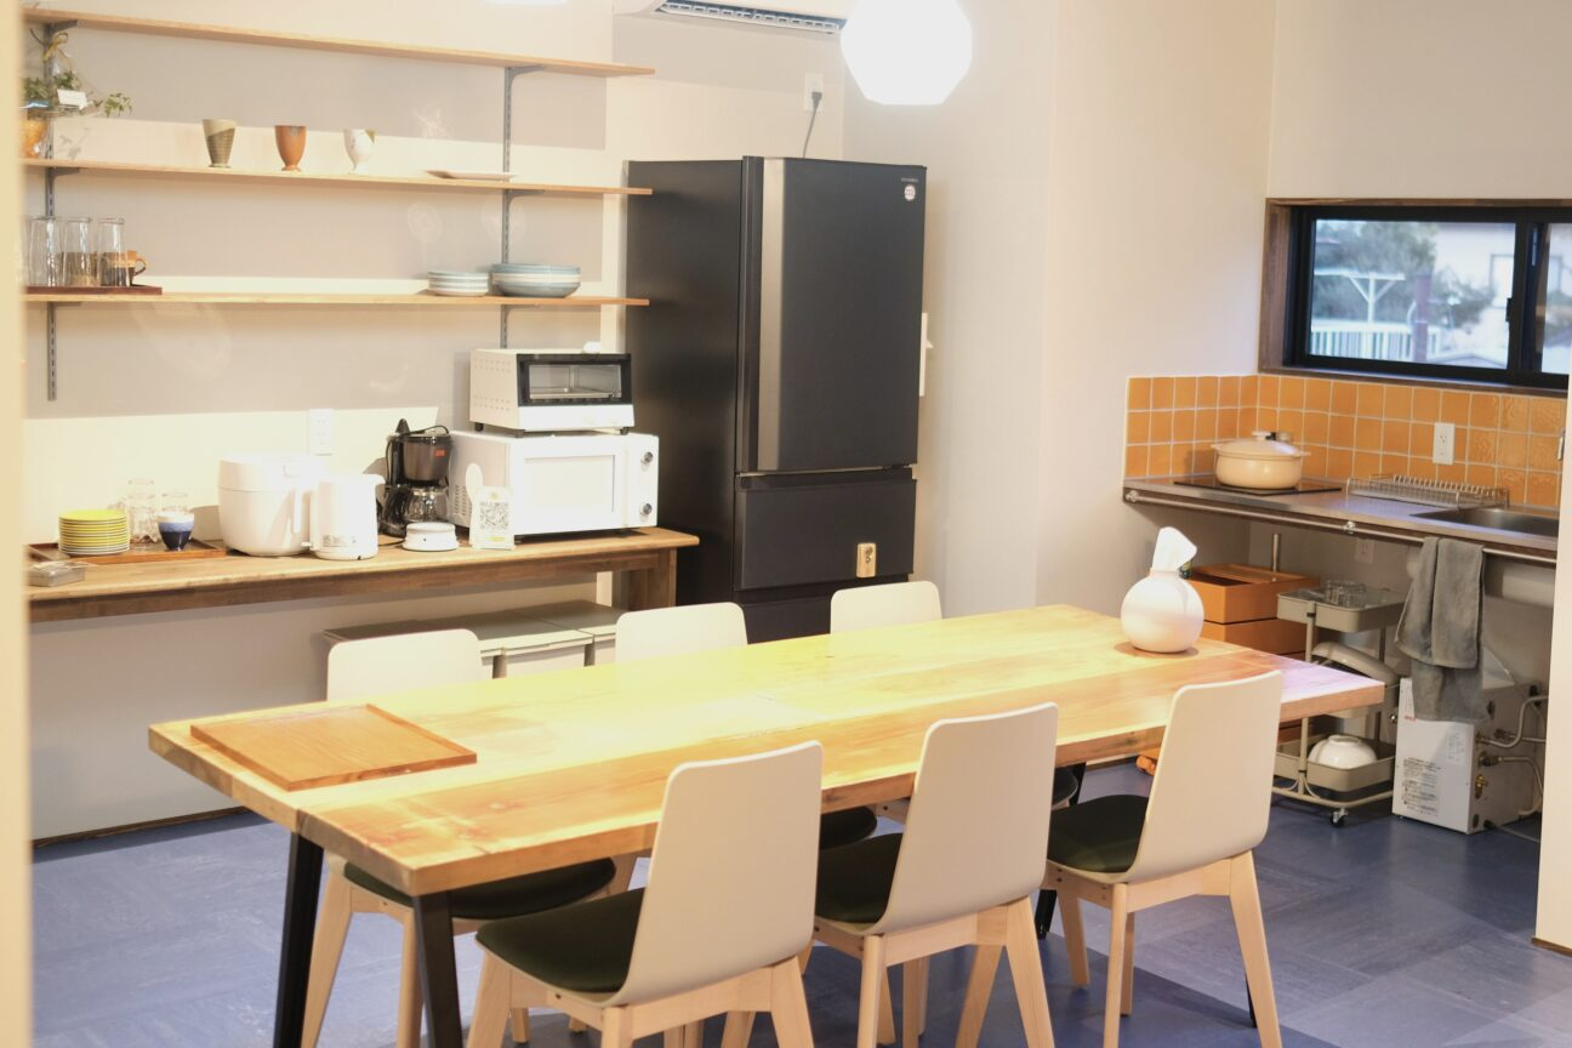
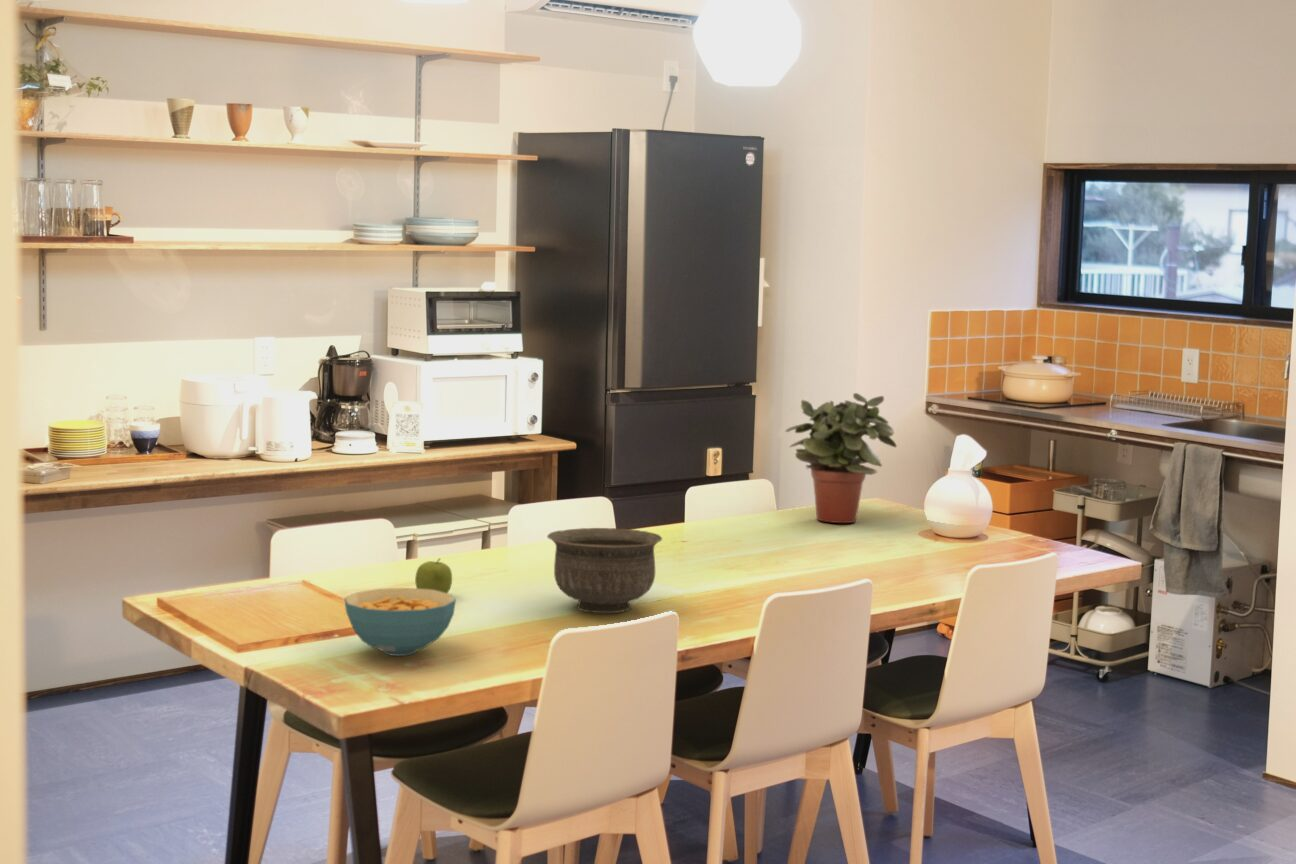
+ bowl (604, 571)
+ potted plant (839, 456)
+ fruit (433, 578)
+ cereal bowl (399, 625)
